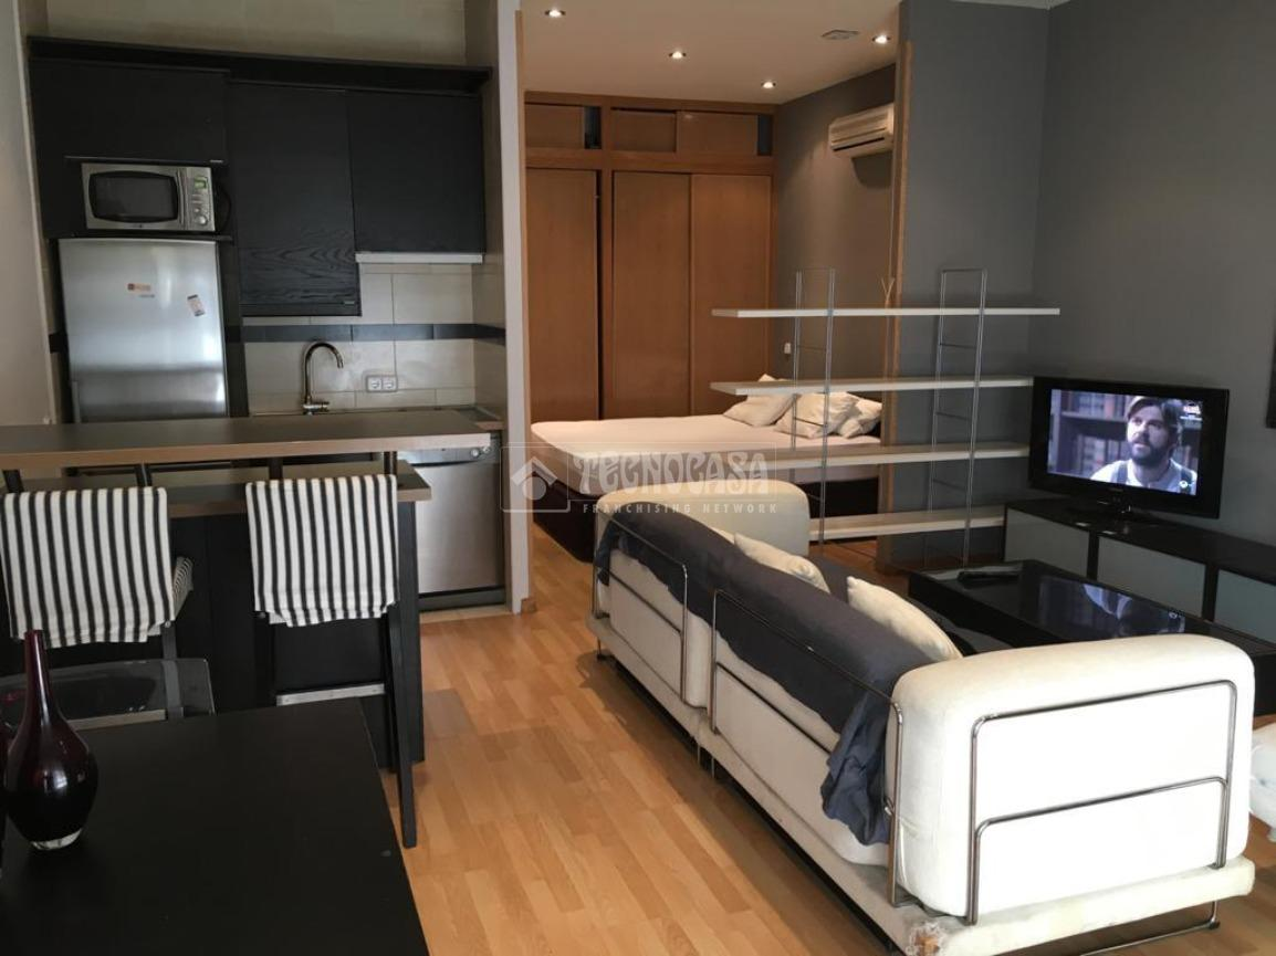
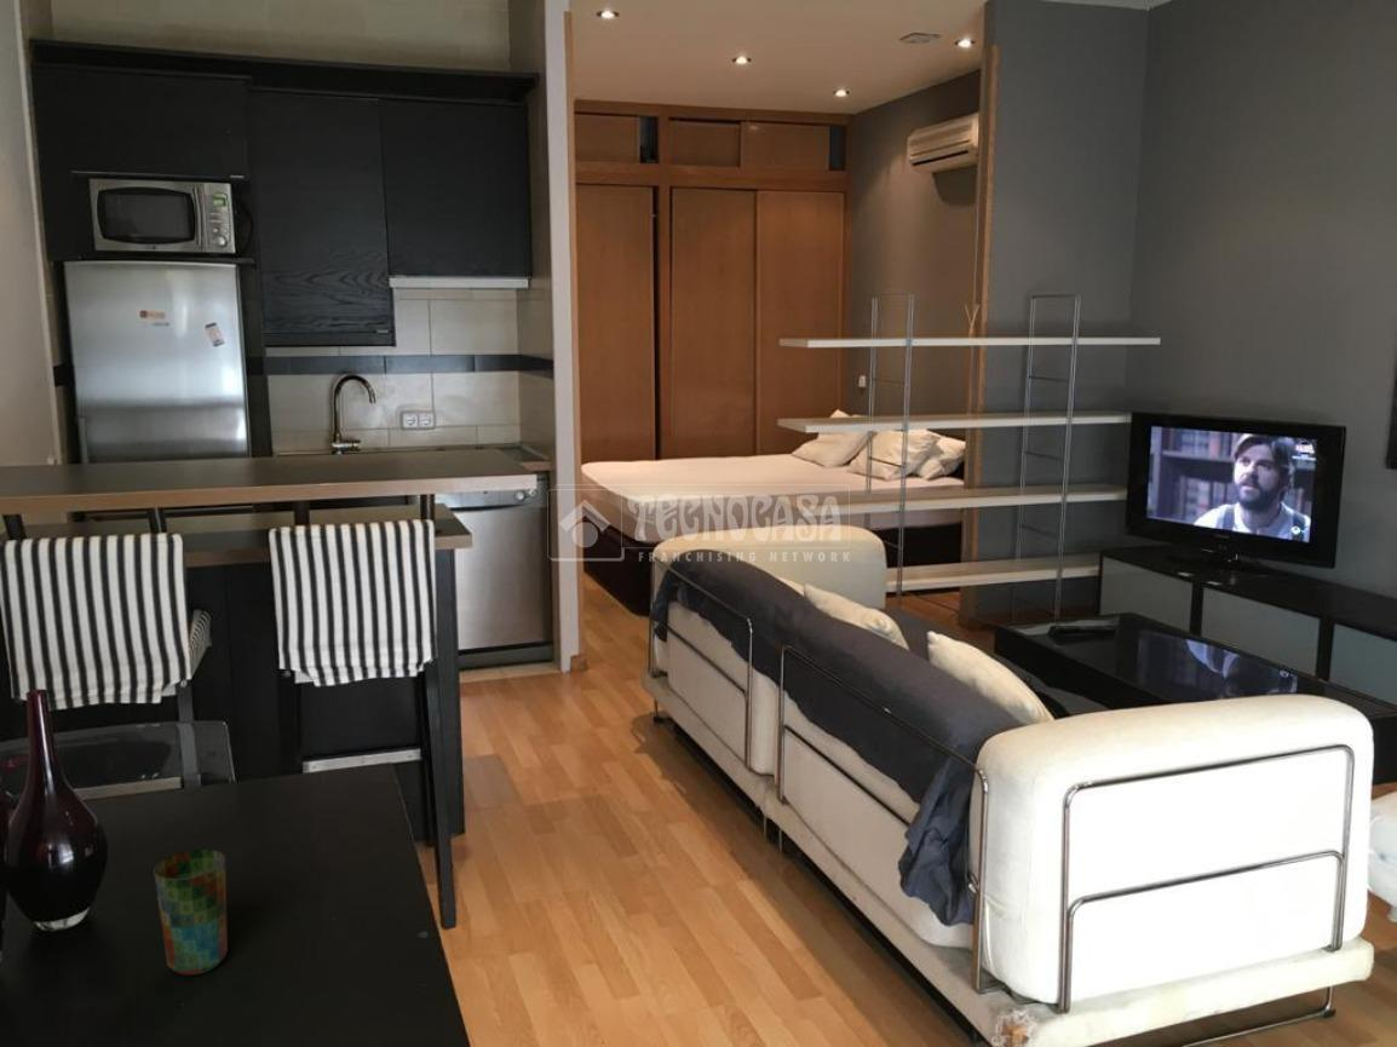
+ cup (194, 914)
